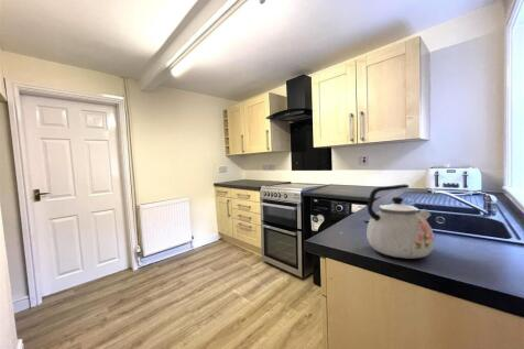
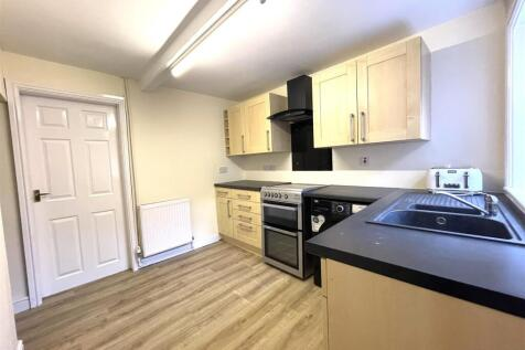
- kettle (397, 218)
